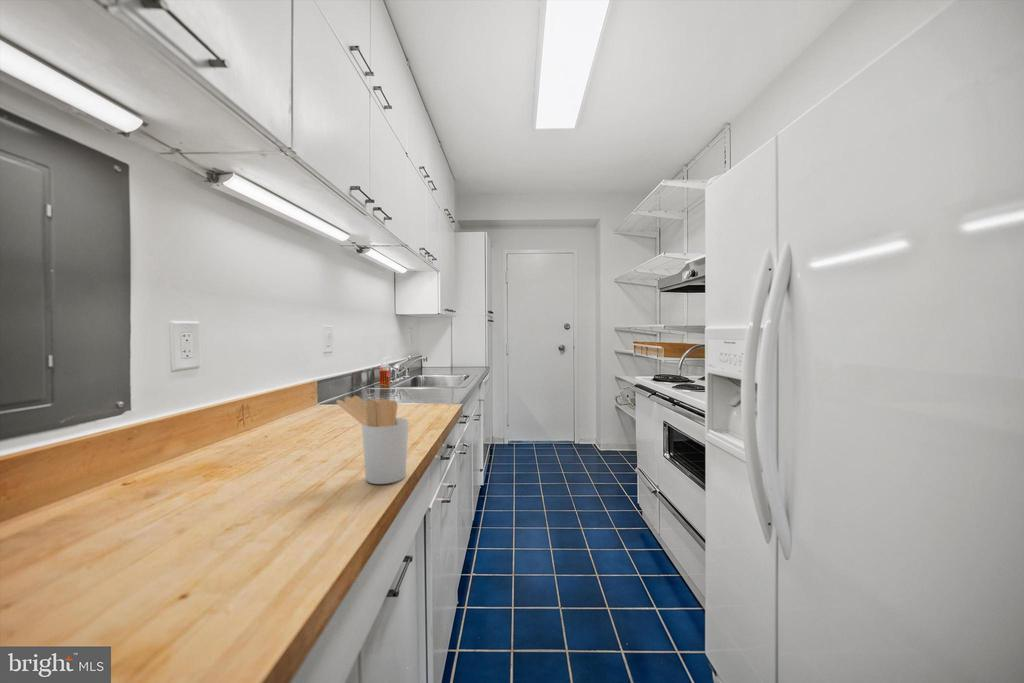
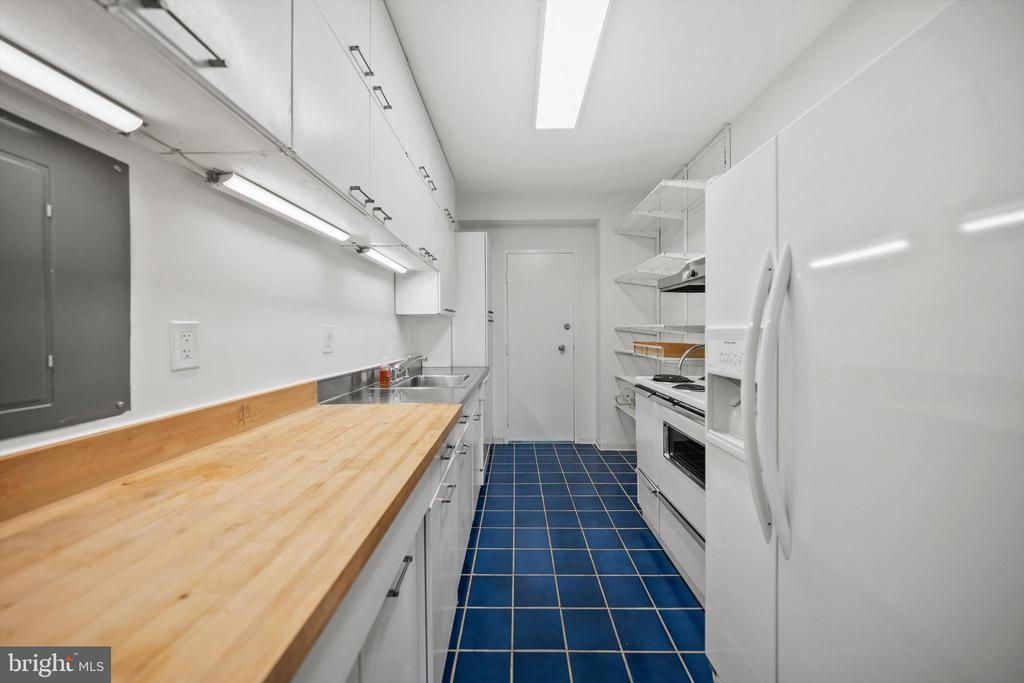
- utensil holder (374, 435)
